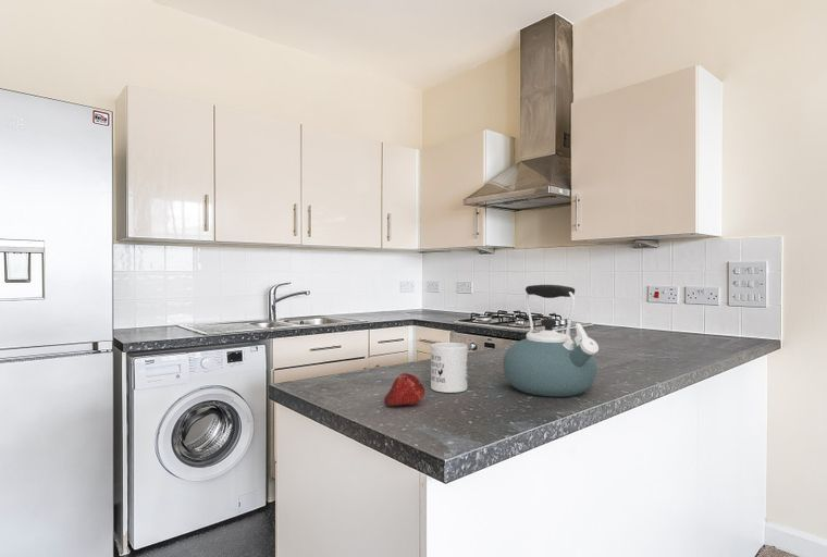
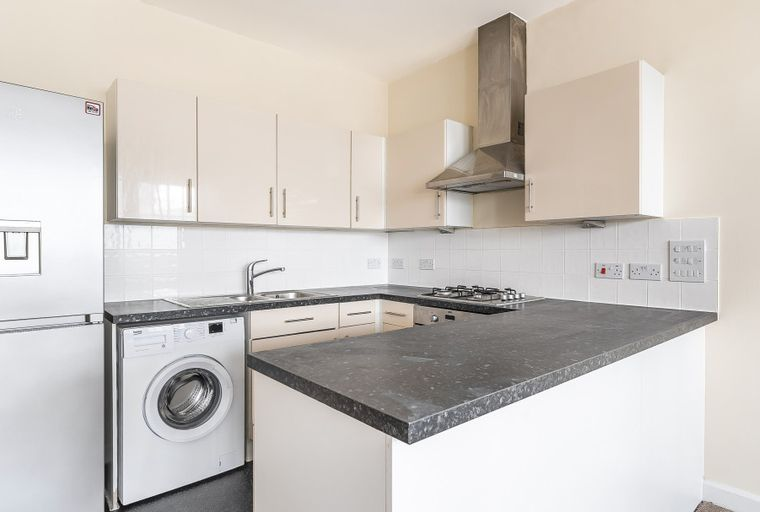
- kettle (554, 337)
- fruit (406, 388)
- mug (445, 364)
